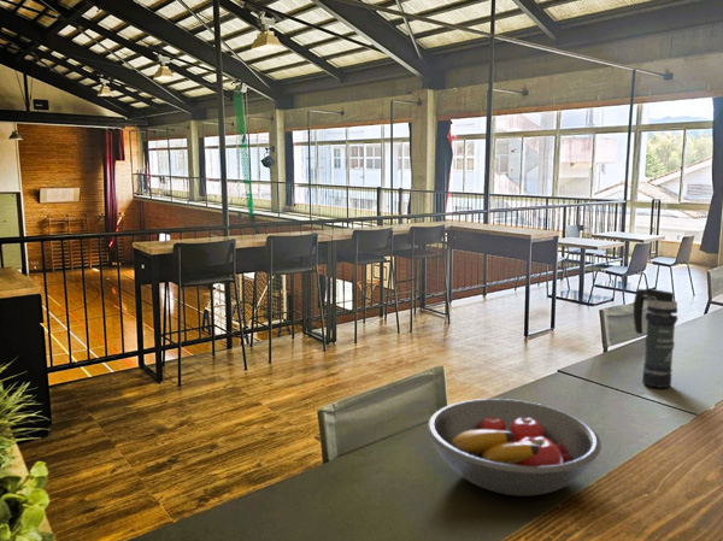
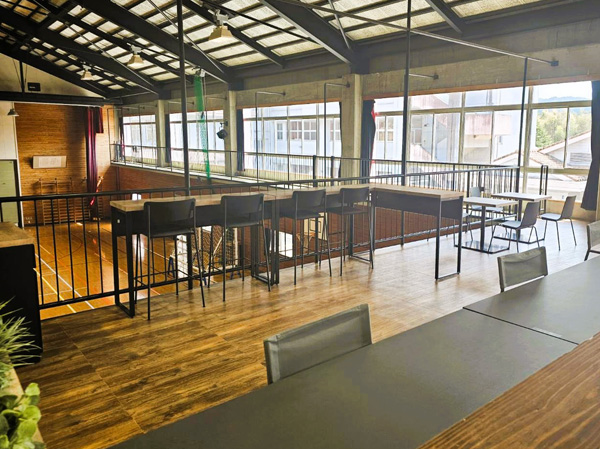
- fruit bowl (510, 446)
- smoke grenade (653, 336)
